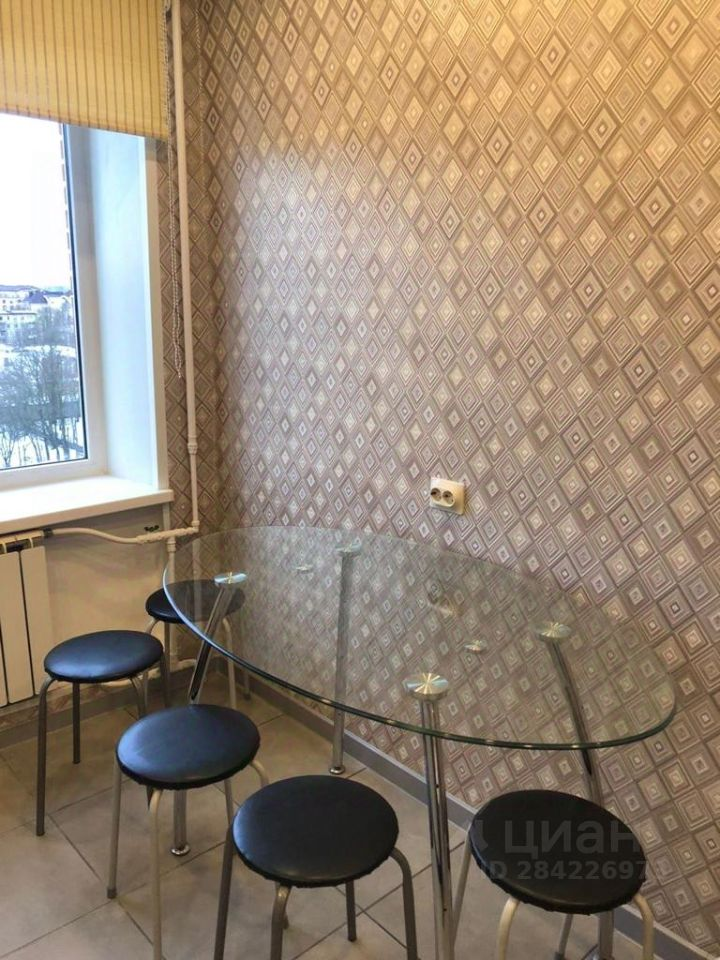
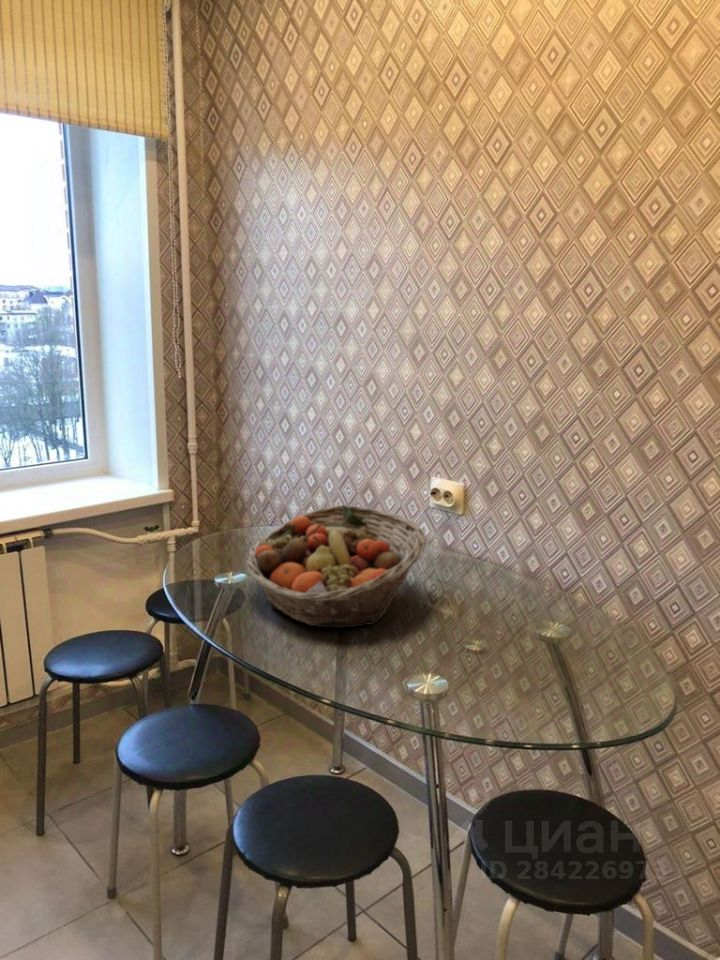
+ fruit basket (334, 562)
